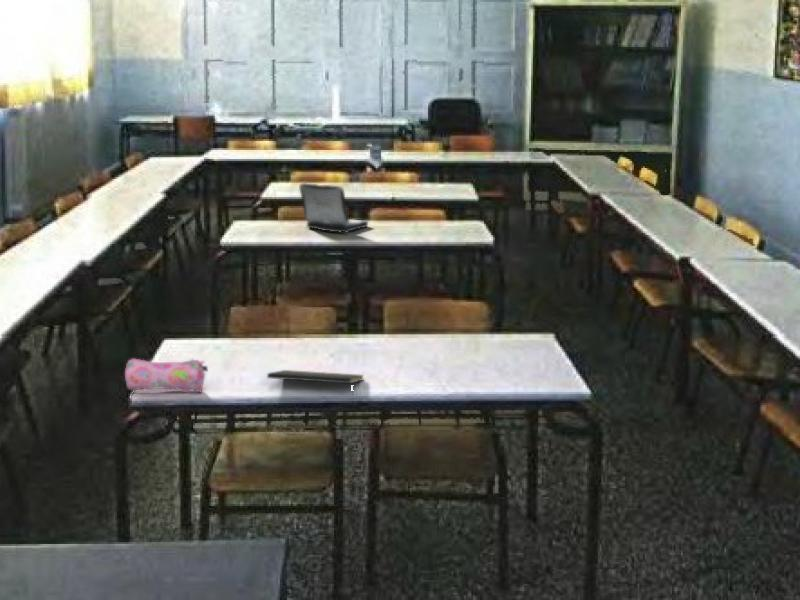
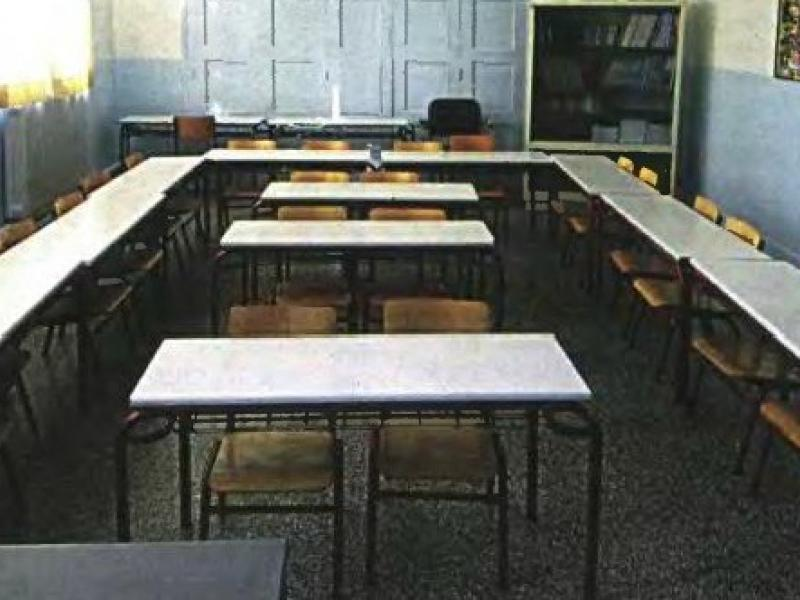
- laptop (334, 205)
- pencil case (166, 374)
- notepad (316, 376)
